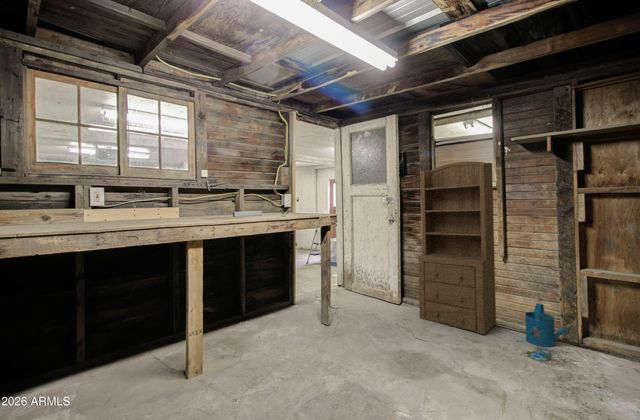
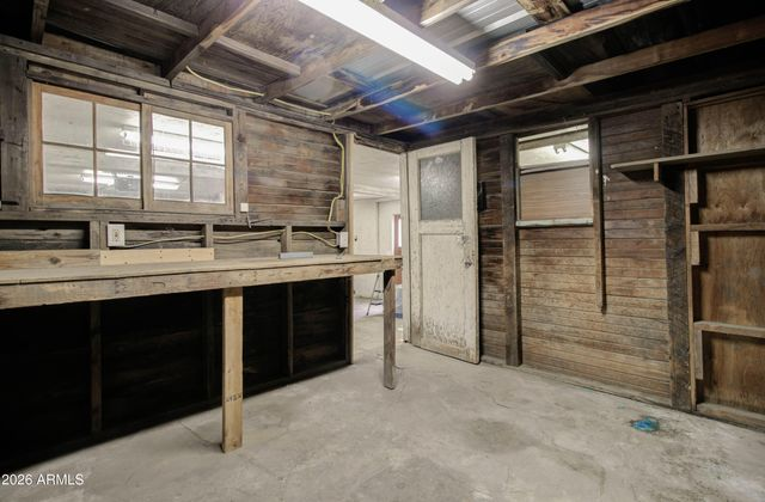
- shelving unit (454, 240)
- watering can (550, 324)
